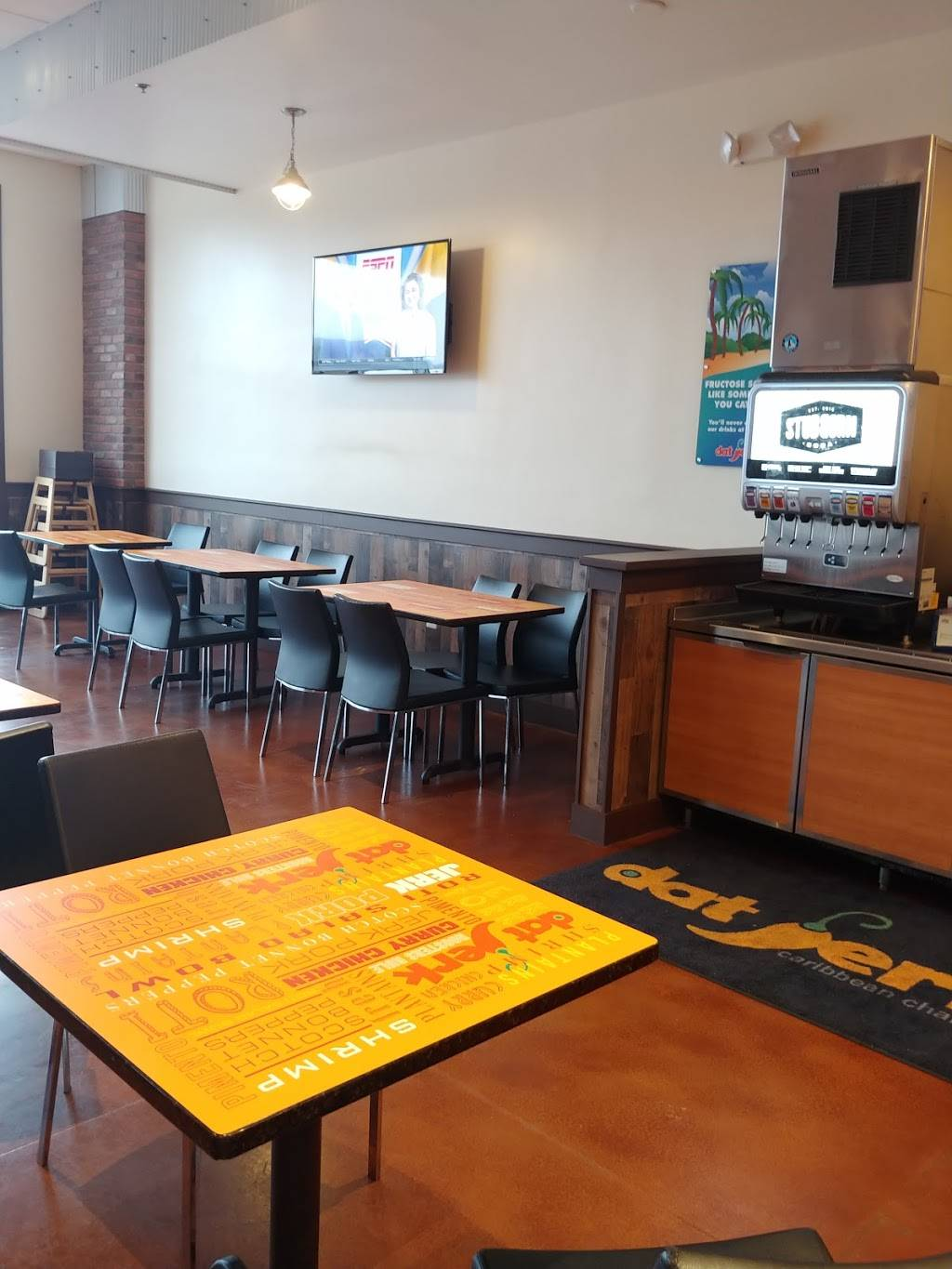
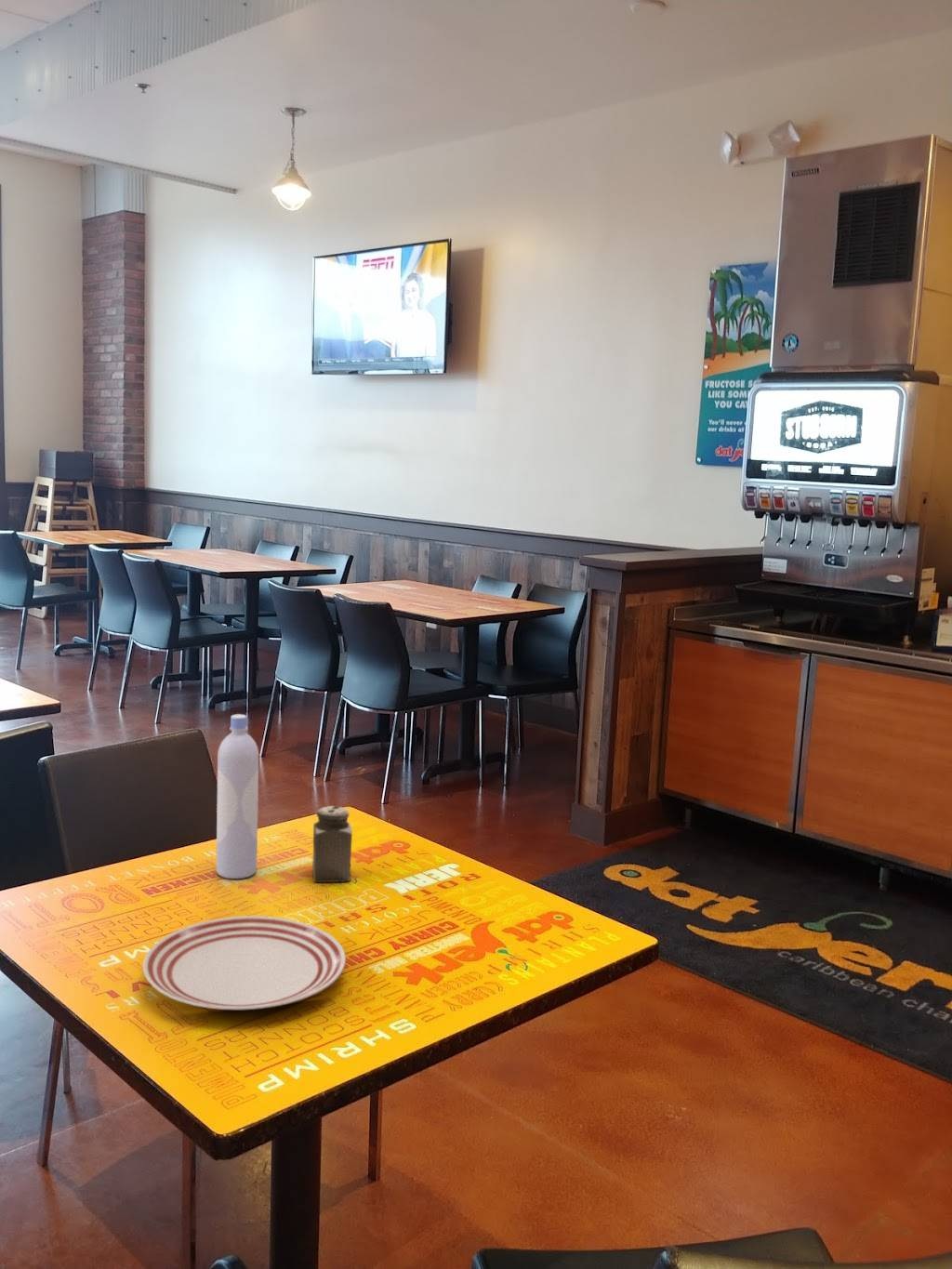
+ dinner plate (245, 966)
+ salt shaker (332, 842)
+ bottle (237, 795)
